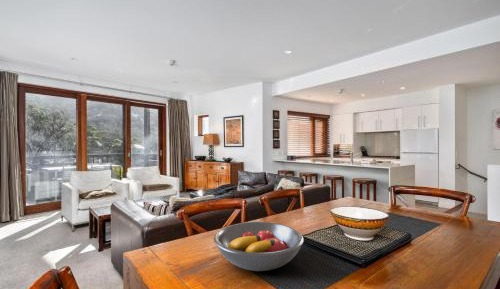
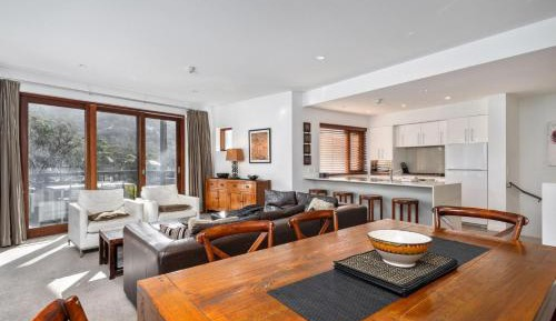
- fruit bowl (258, 244)
